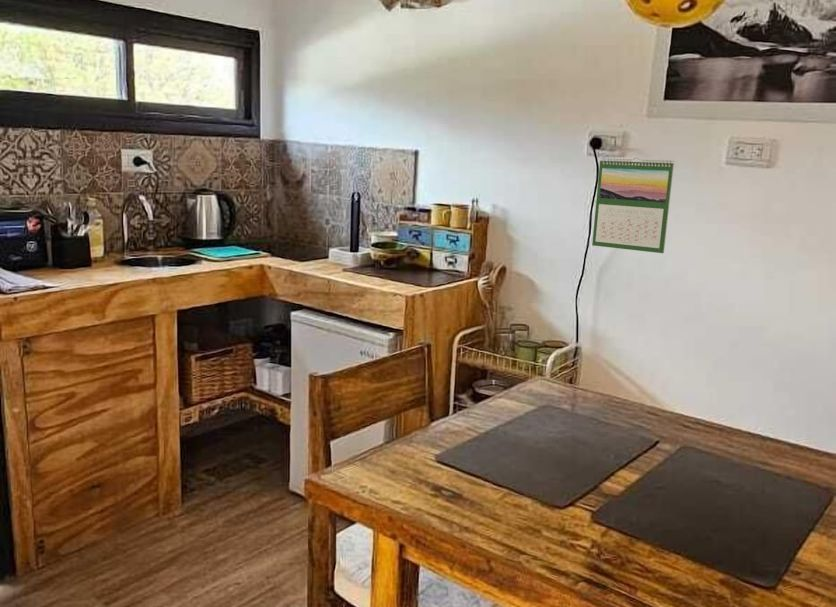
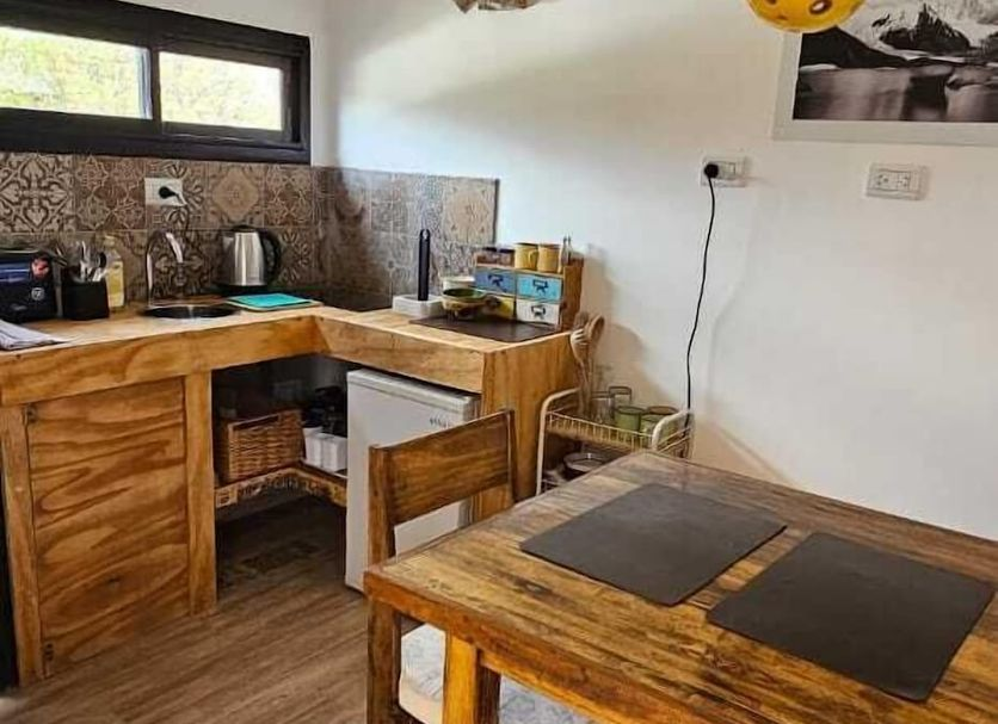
- calendar (631, 203)
